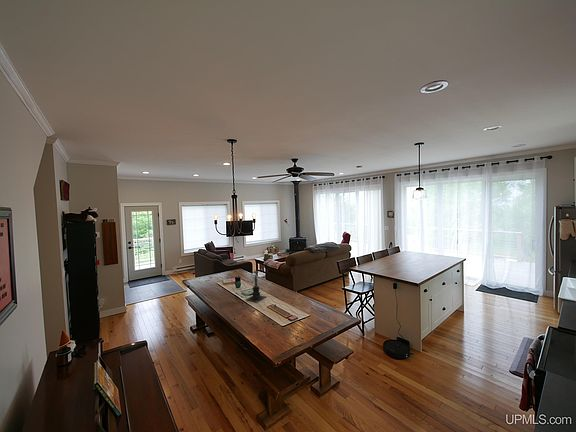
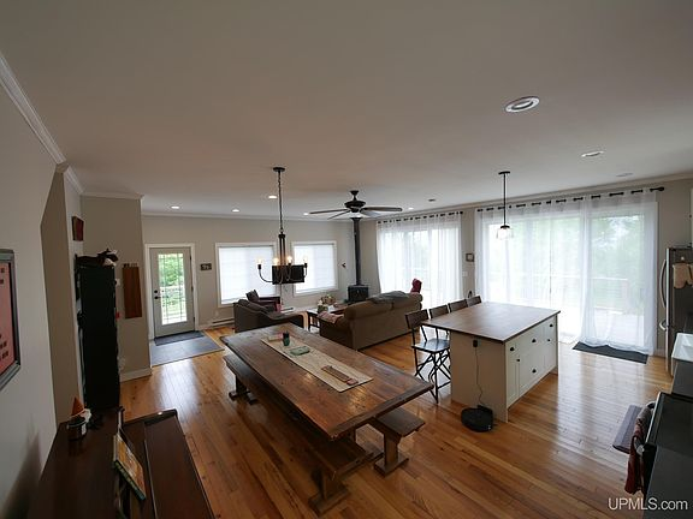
- candle holder (255, 282)
